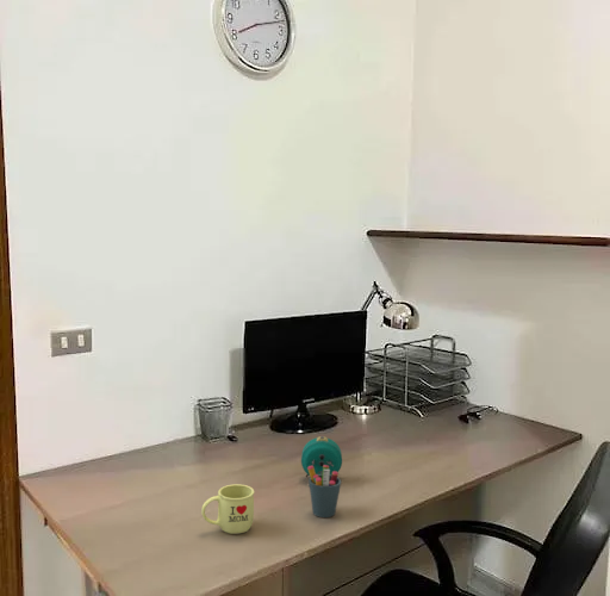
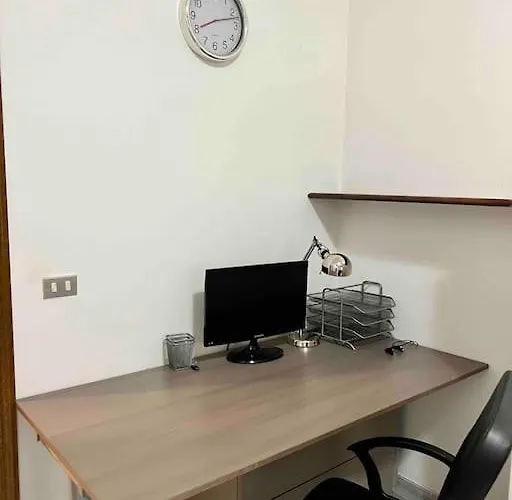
- mug (228, 510)
- alarm clock (322, 459)
- pen holder (324, 488)
